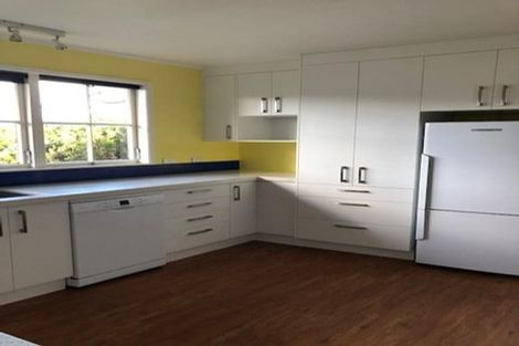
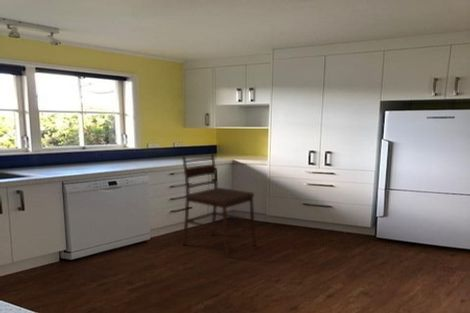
+ dining chair (219, 201)
